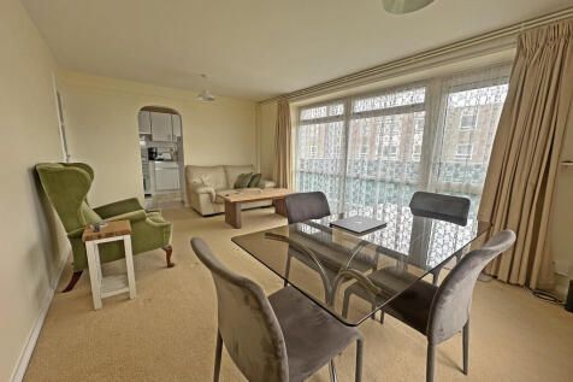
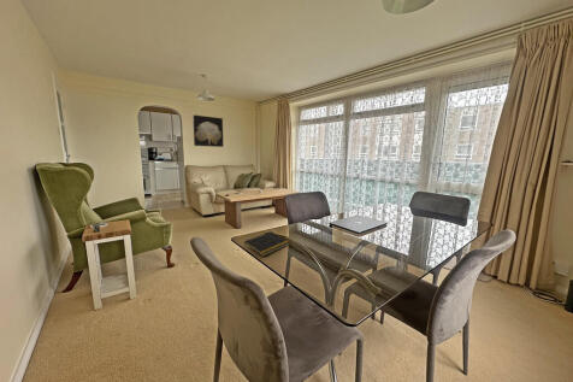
+ wall art (208, 131)
+ notepad (267, 242)
